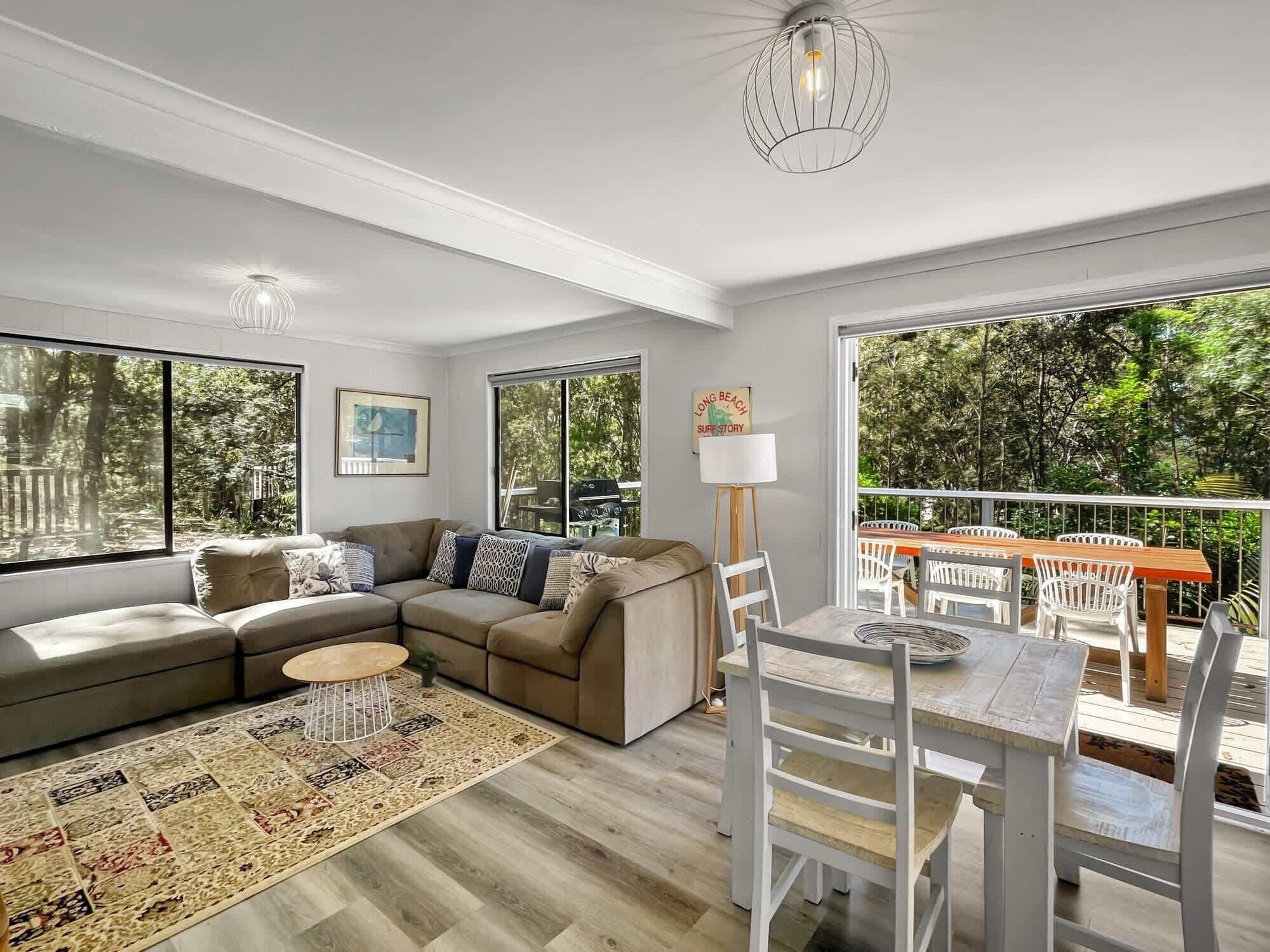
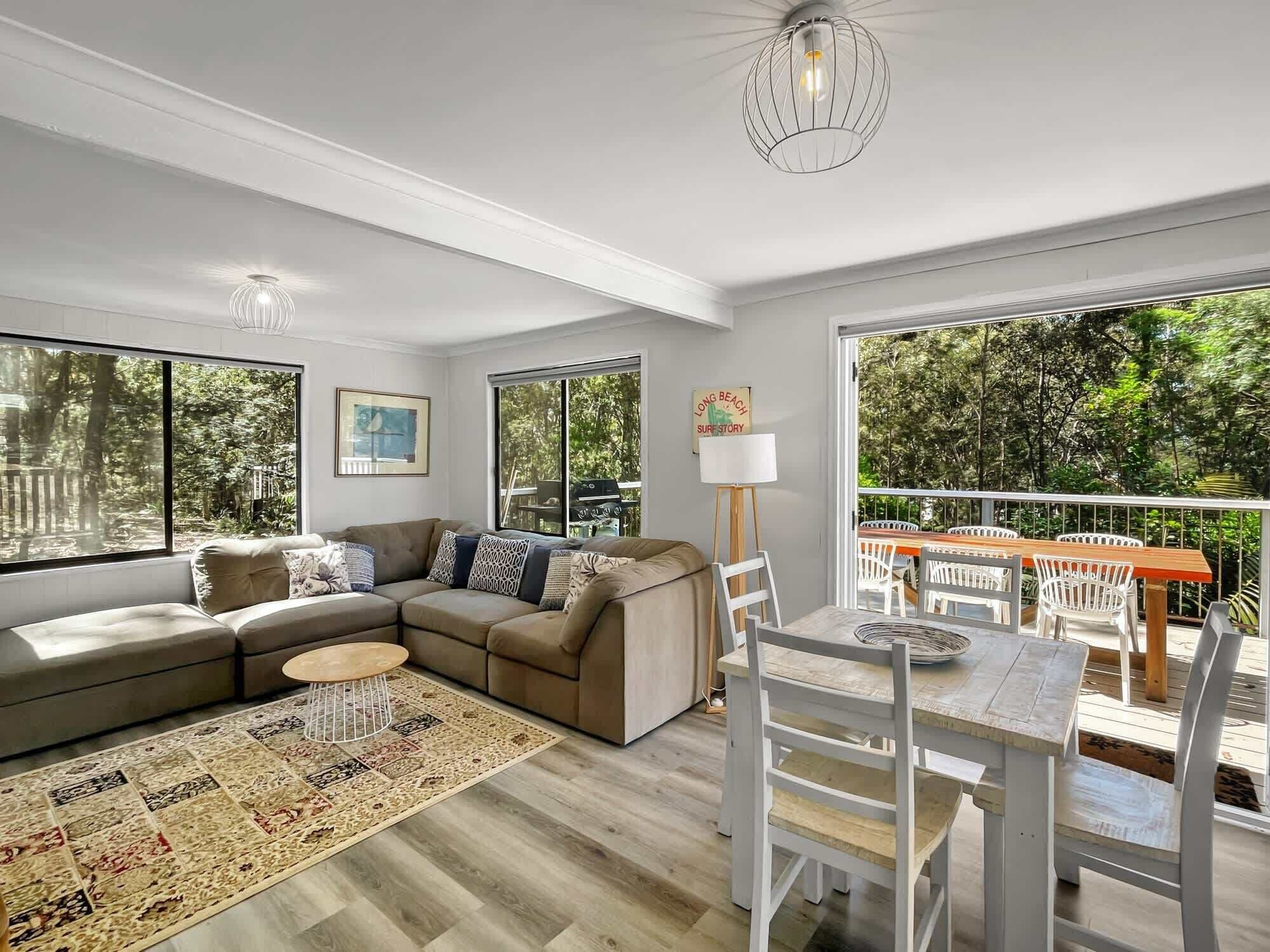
- potted plant (427, 664)
